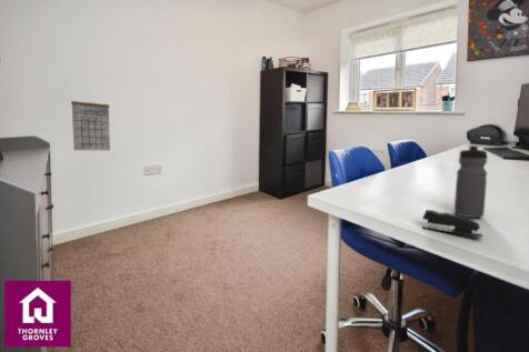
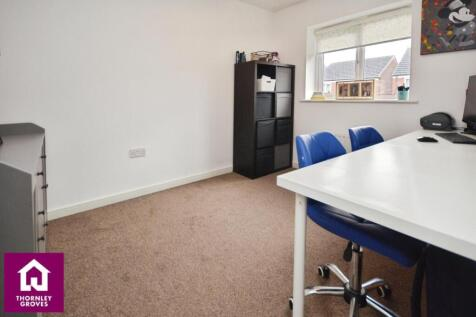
- water bottle (470, 180)
- stapler (451, 222)
- calendar (91, 121)
